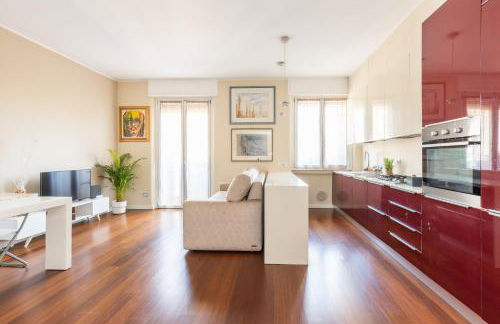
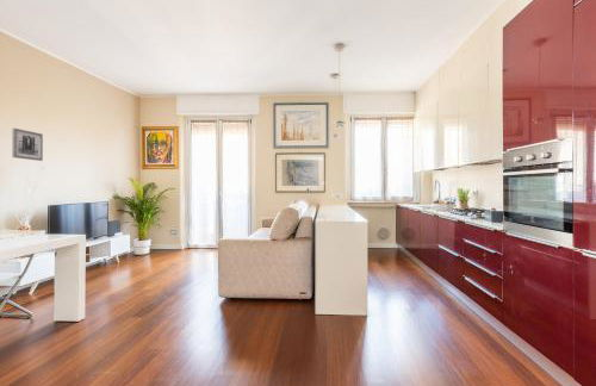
+ wall art (27, 144)
